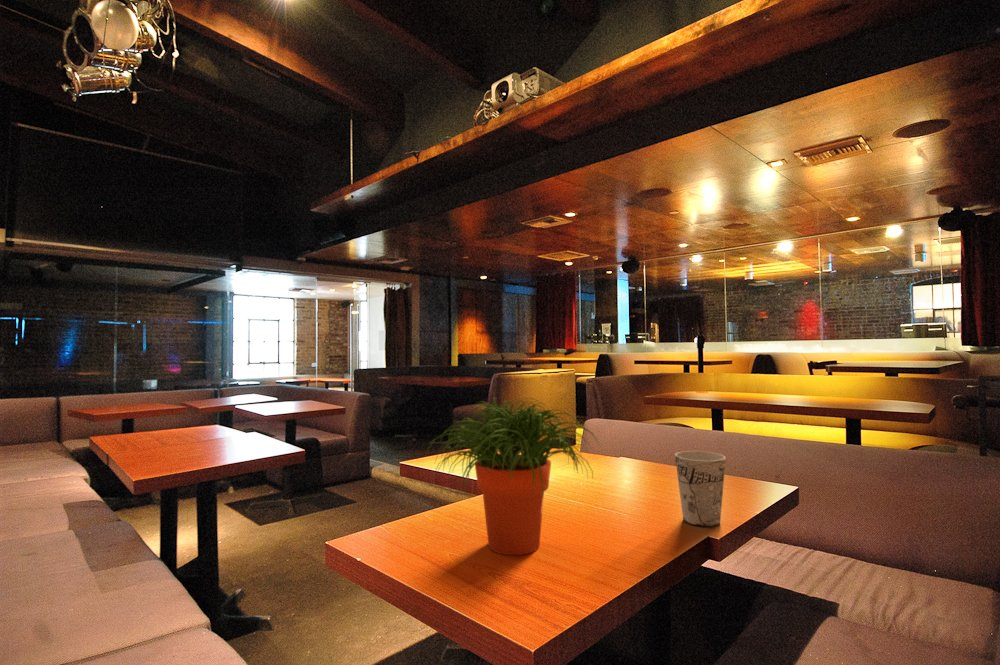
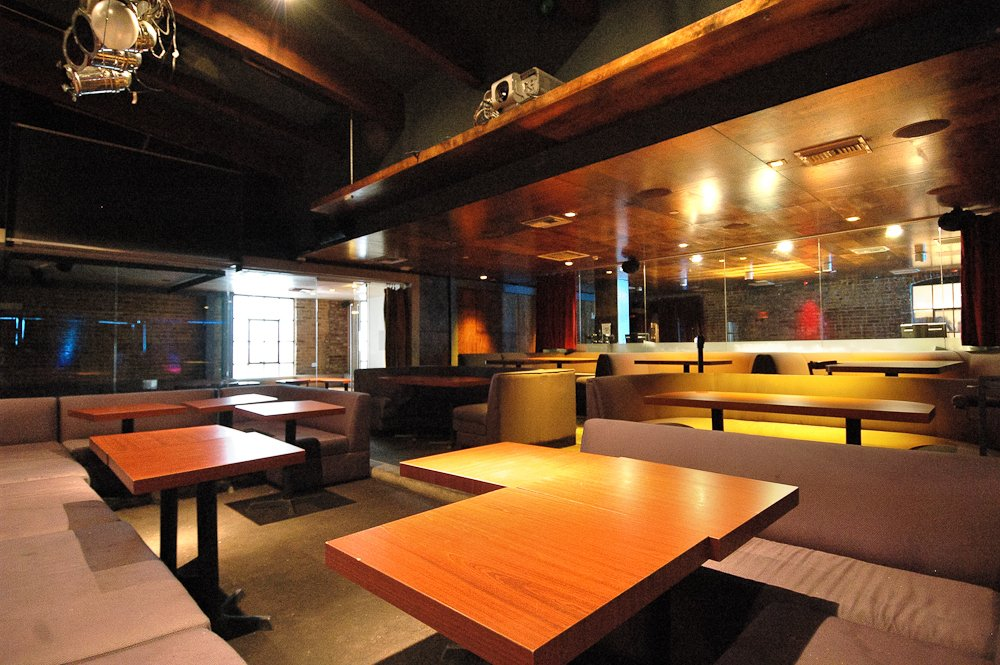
- cup (700, 488)
- potted plant (512, 470)
